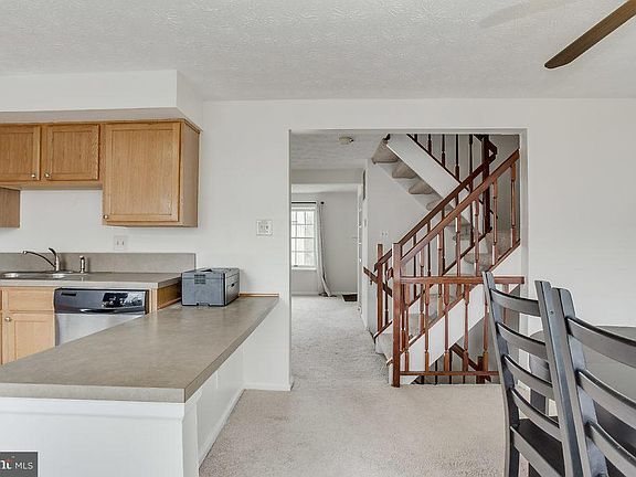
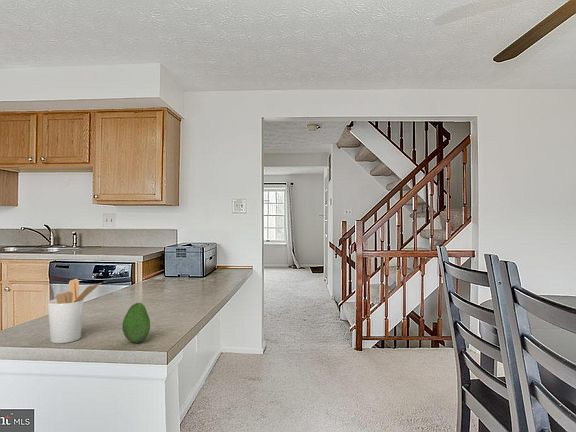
+ fruit (136, 322)
+ utensil holder (74, 310)
